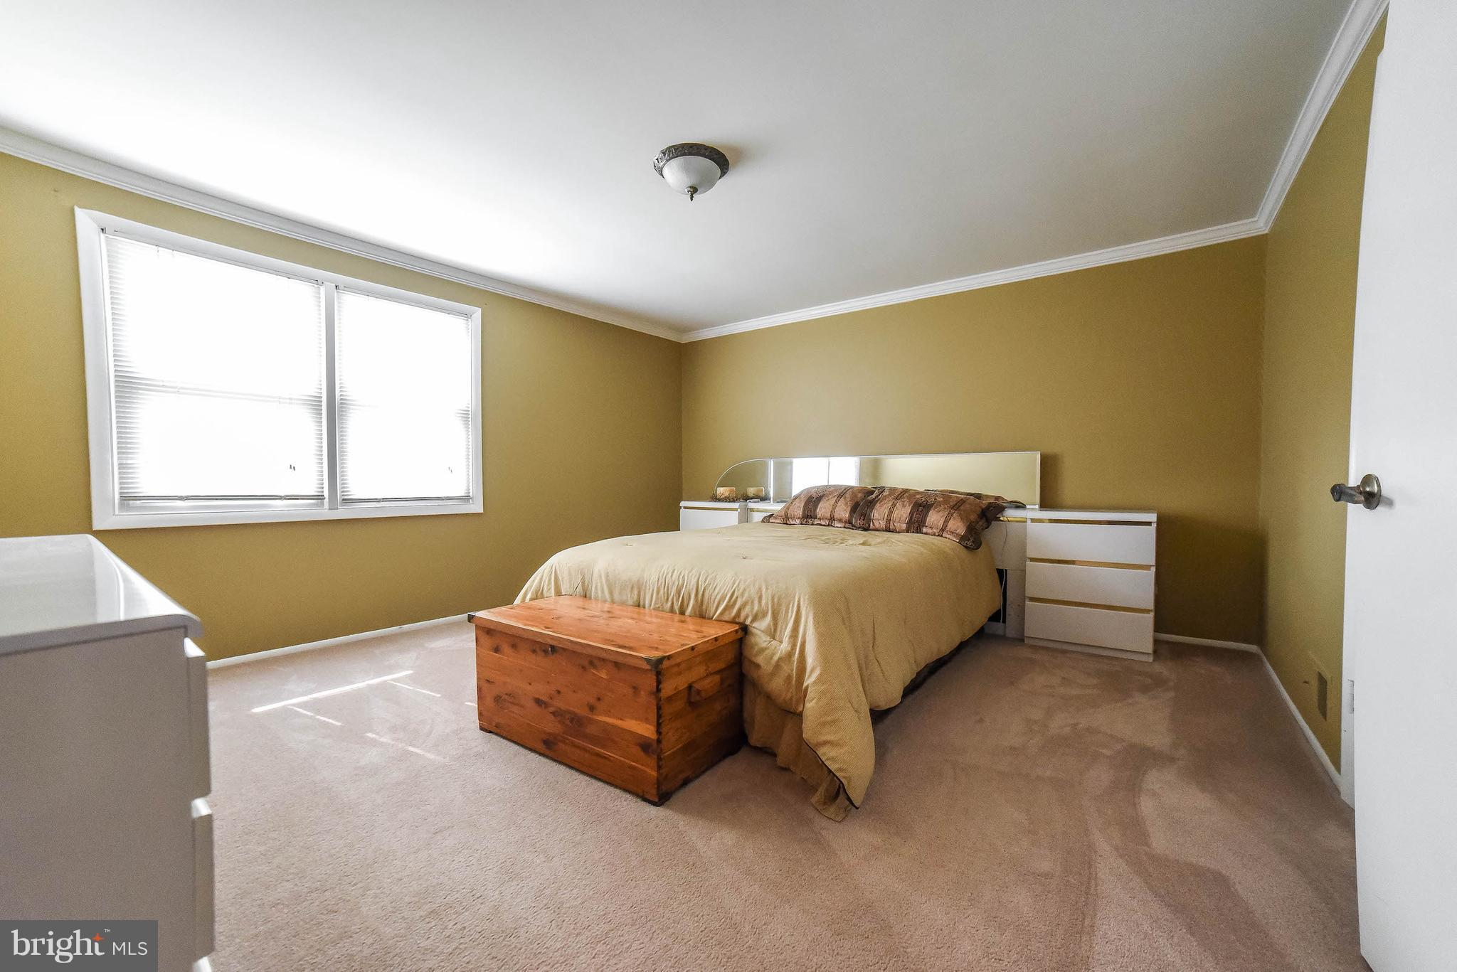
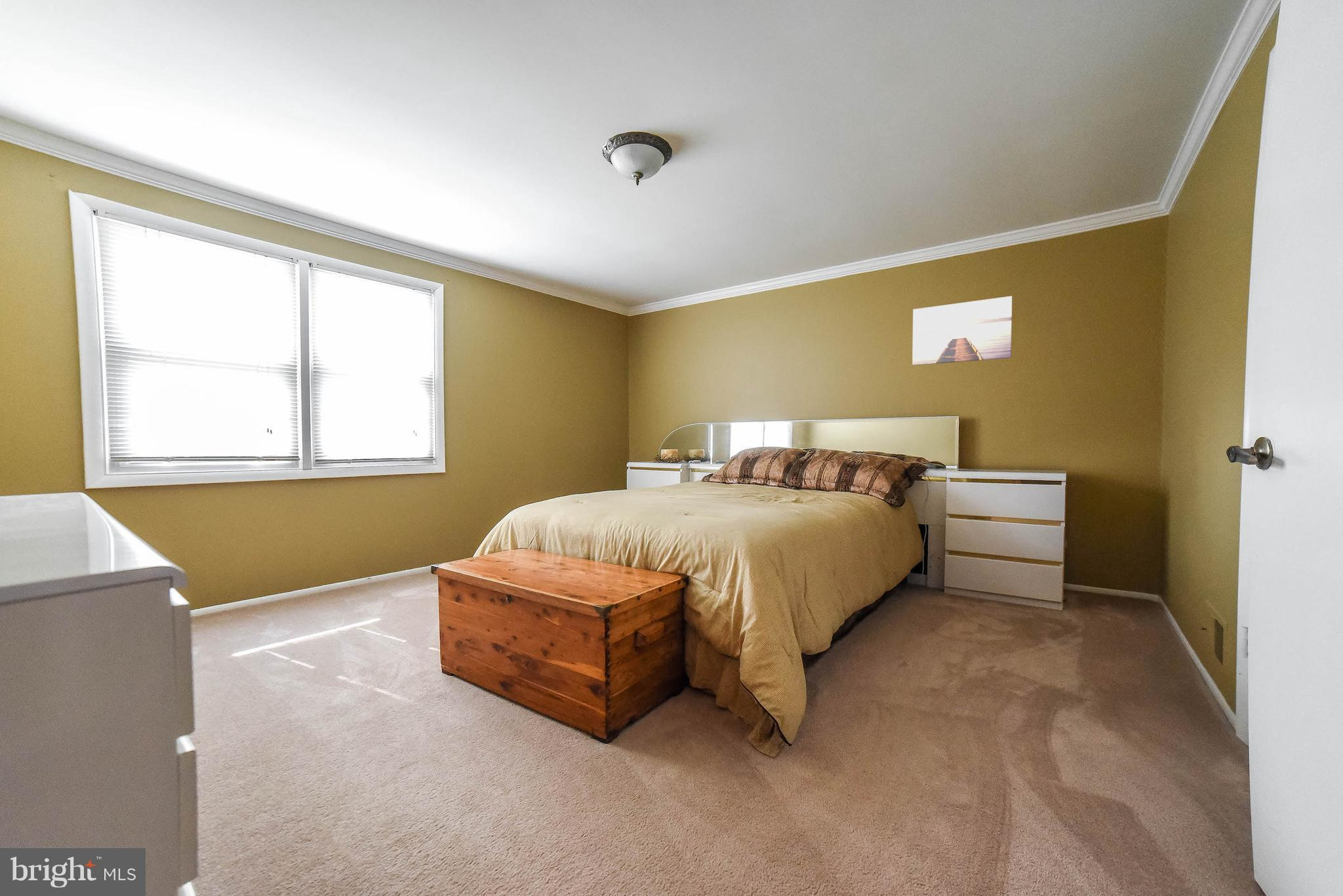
+ wall art (959, 332)
